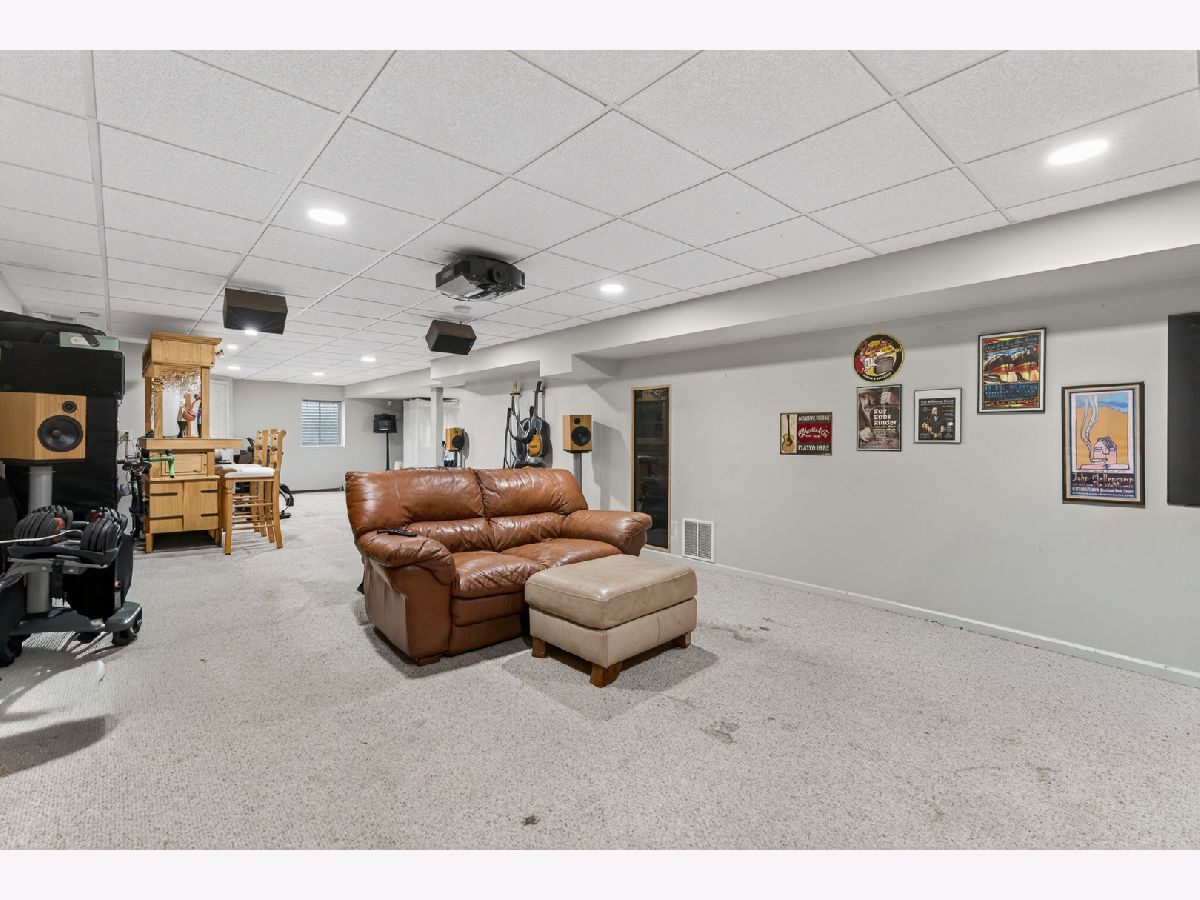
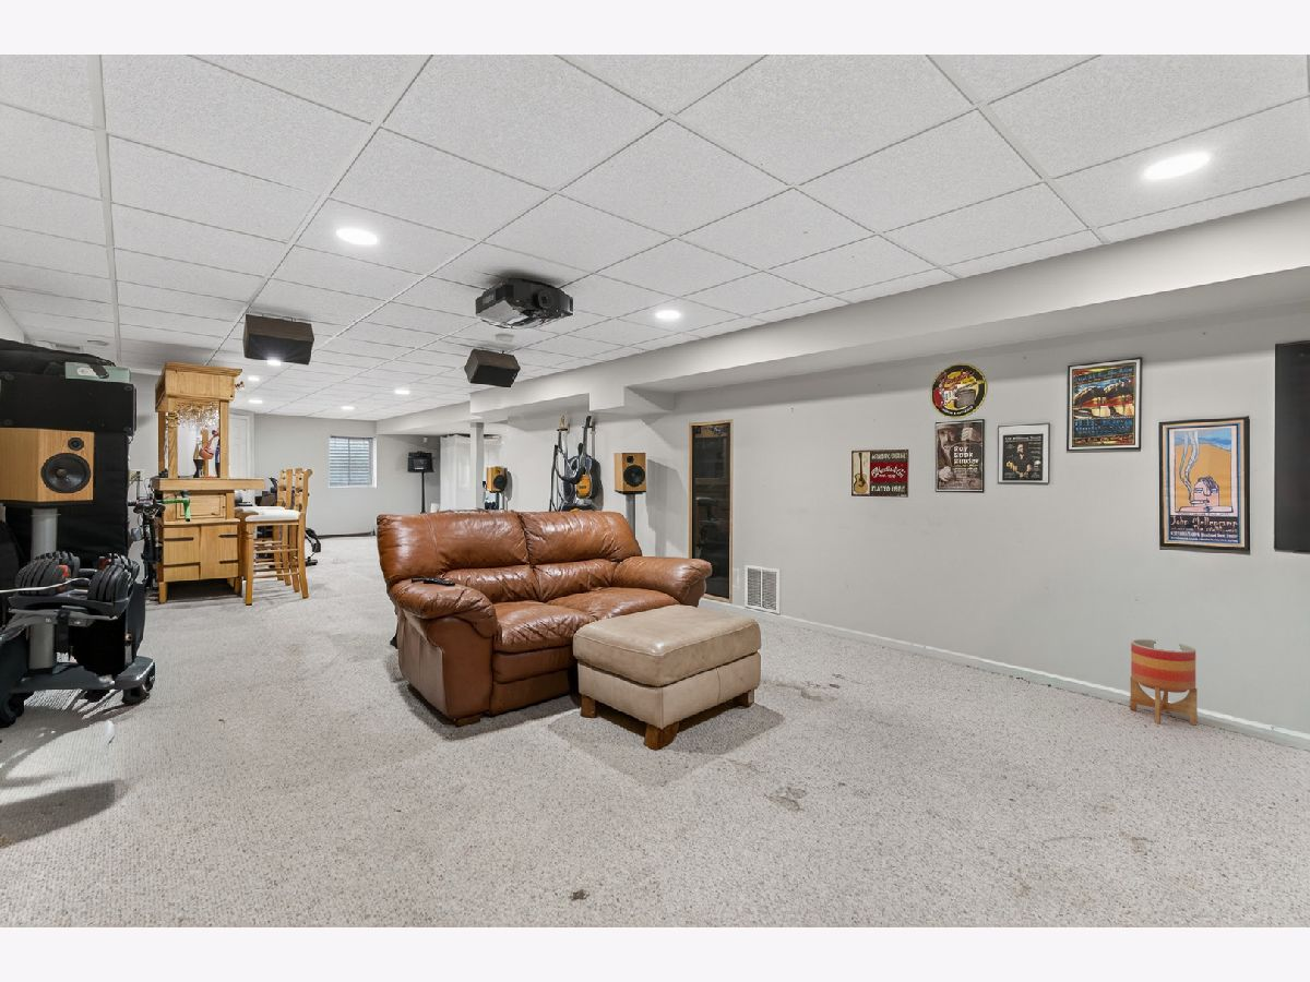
+ planter (1163, 681)
